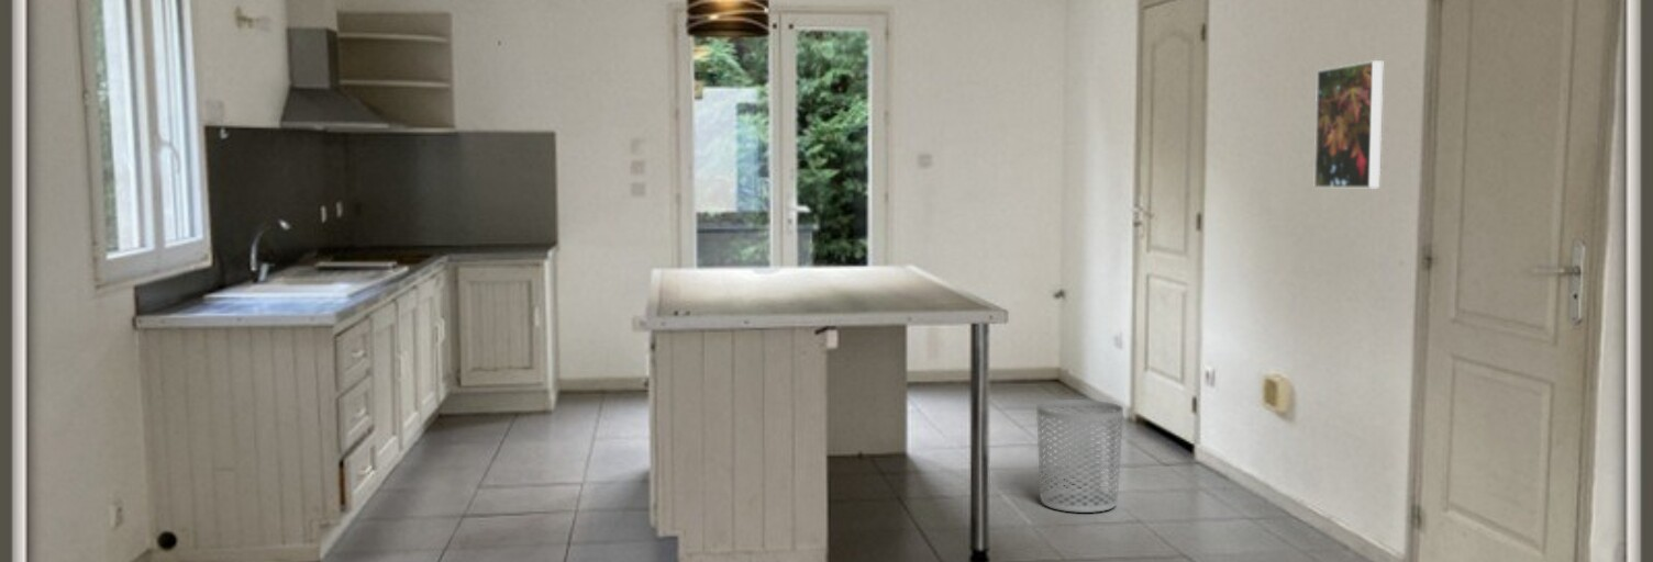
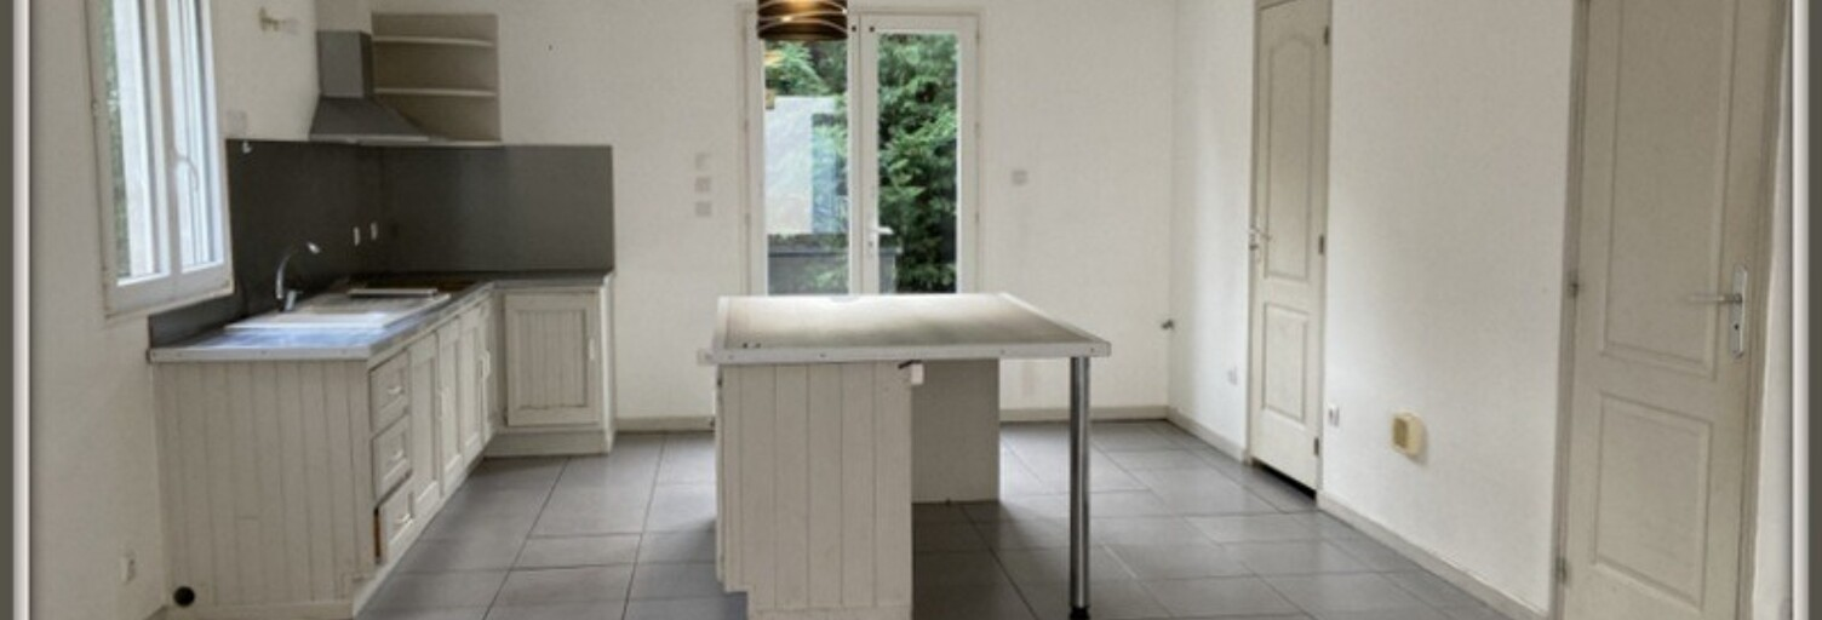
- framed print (1346, 126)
- waste bin (1078, 454)
